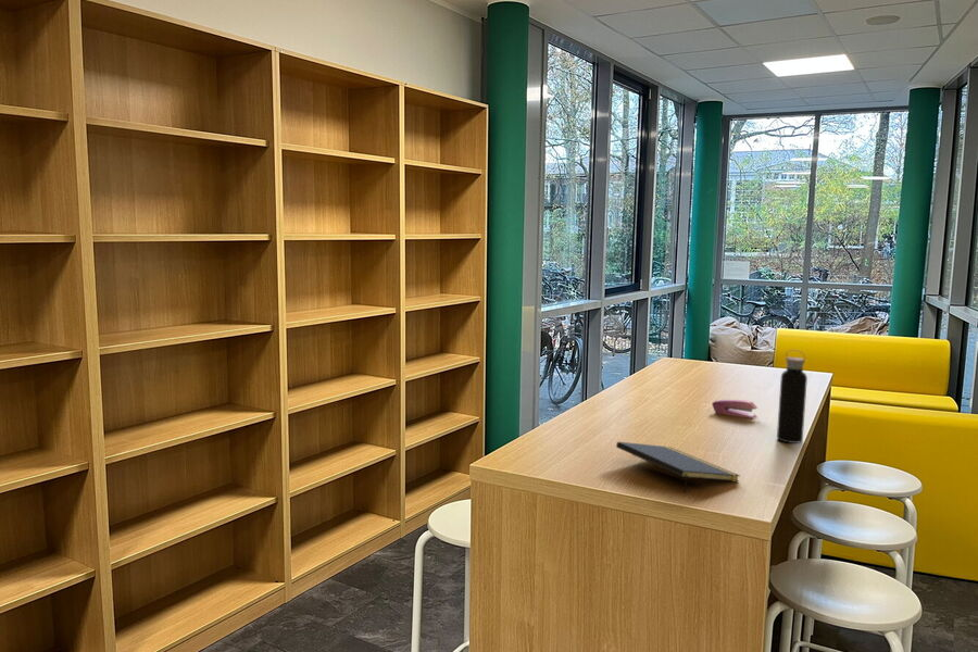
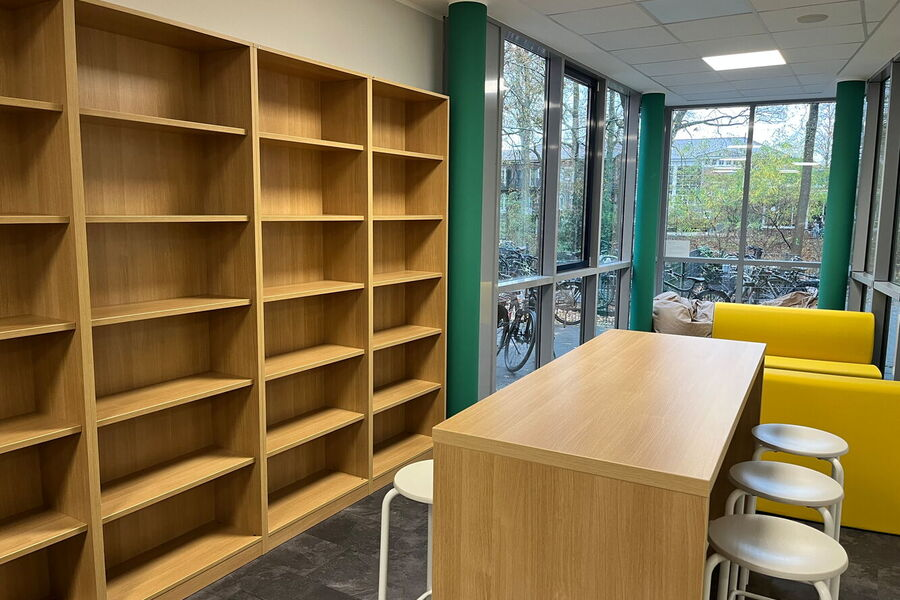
- notepad (675, 461)
- stapler (734, 408)
- water bottle (792, 394)
